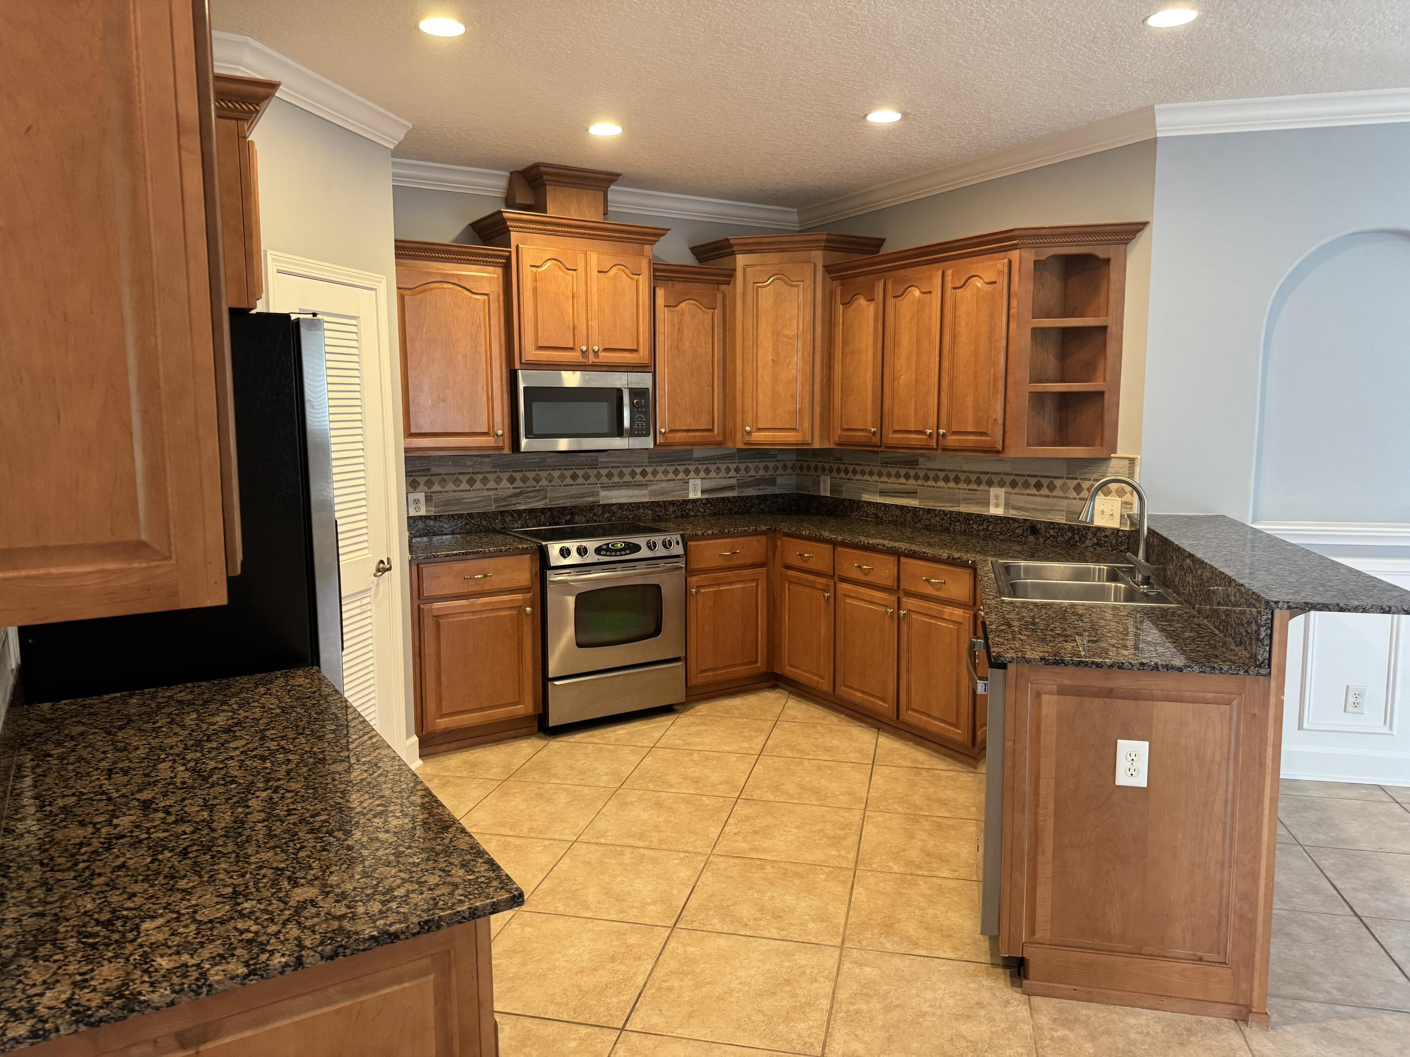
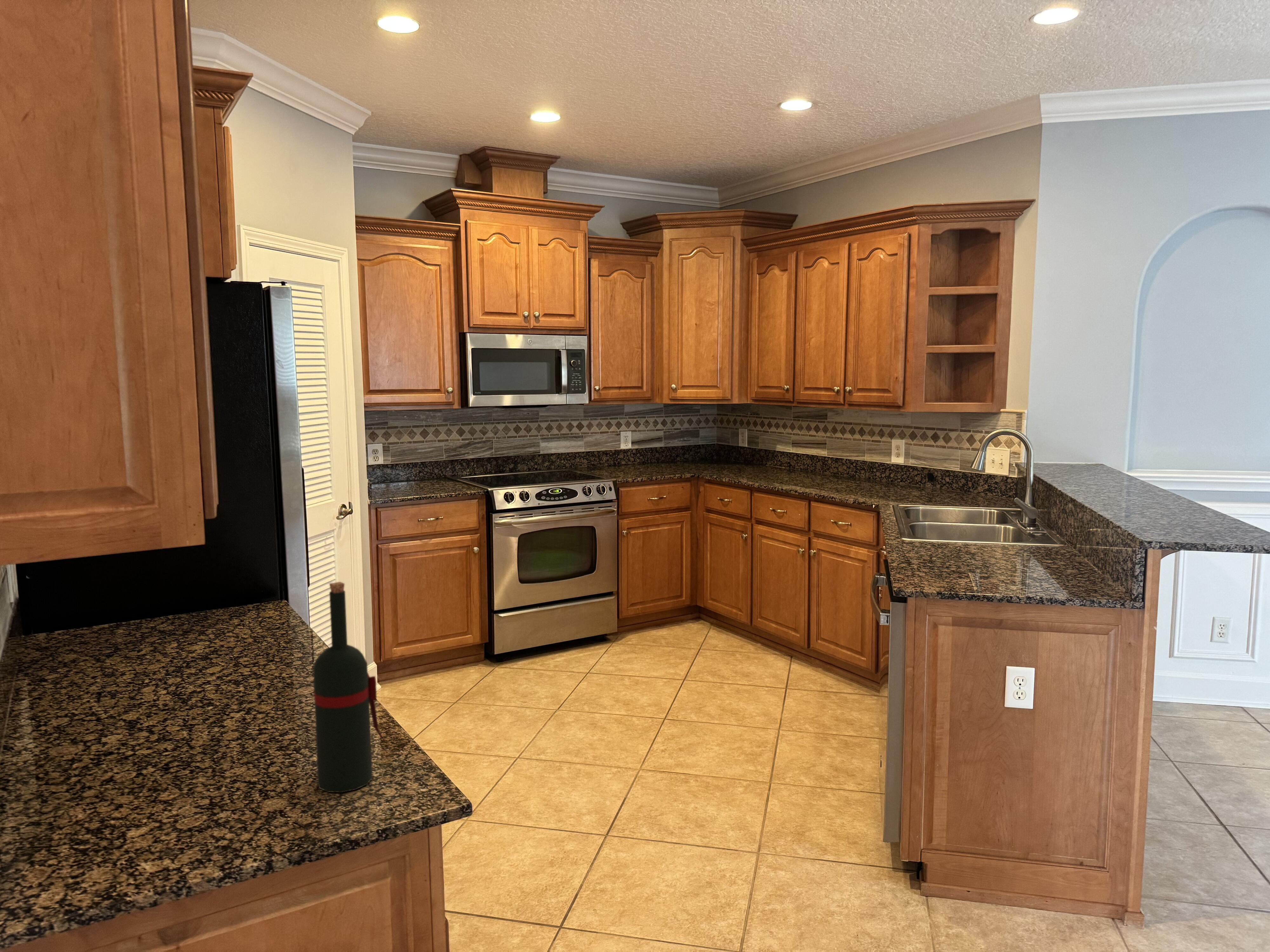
+ wine bottle (349, 681)
